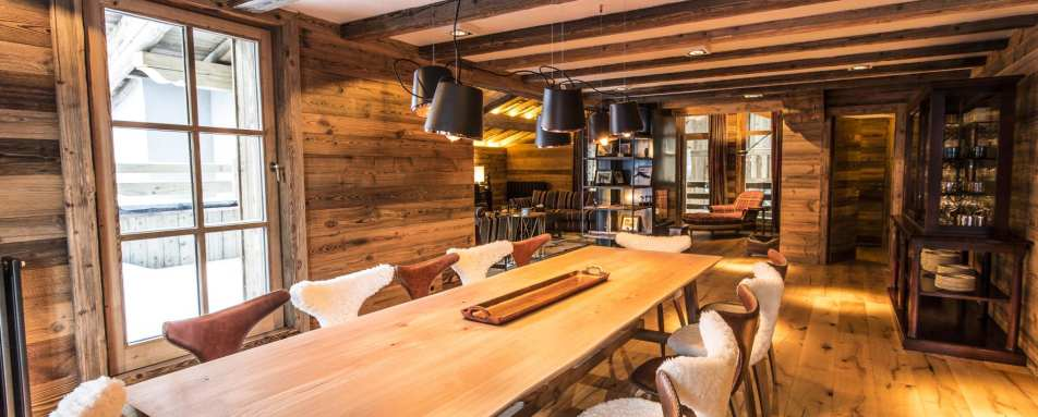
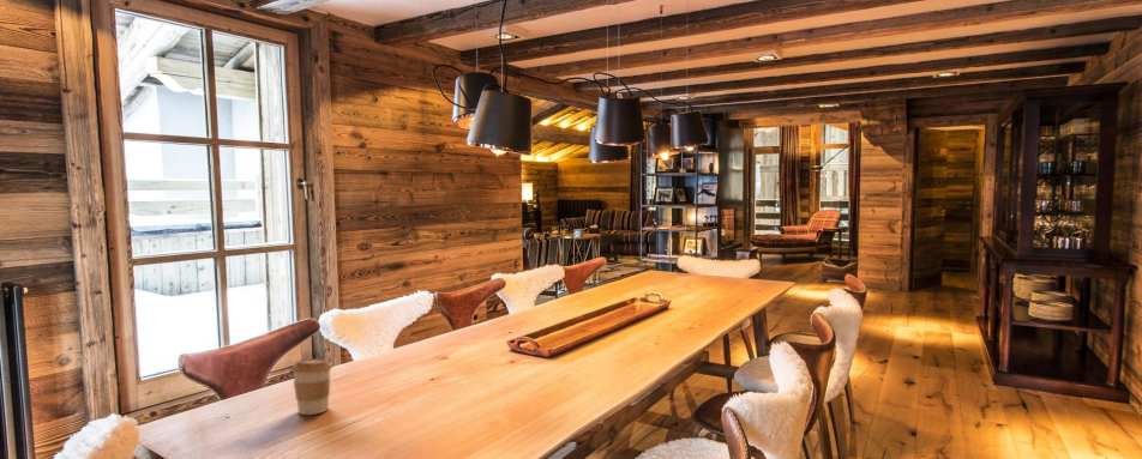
+ coffee cup (312, 383)
